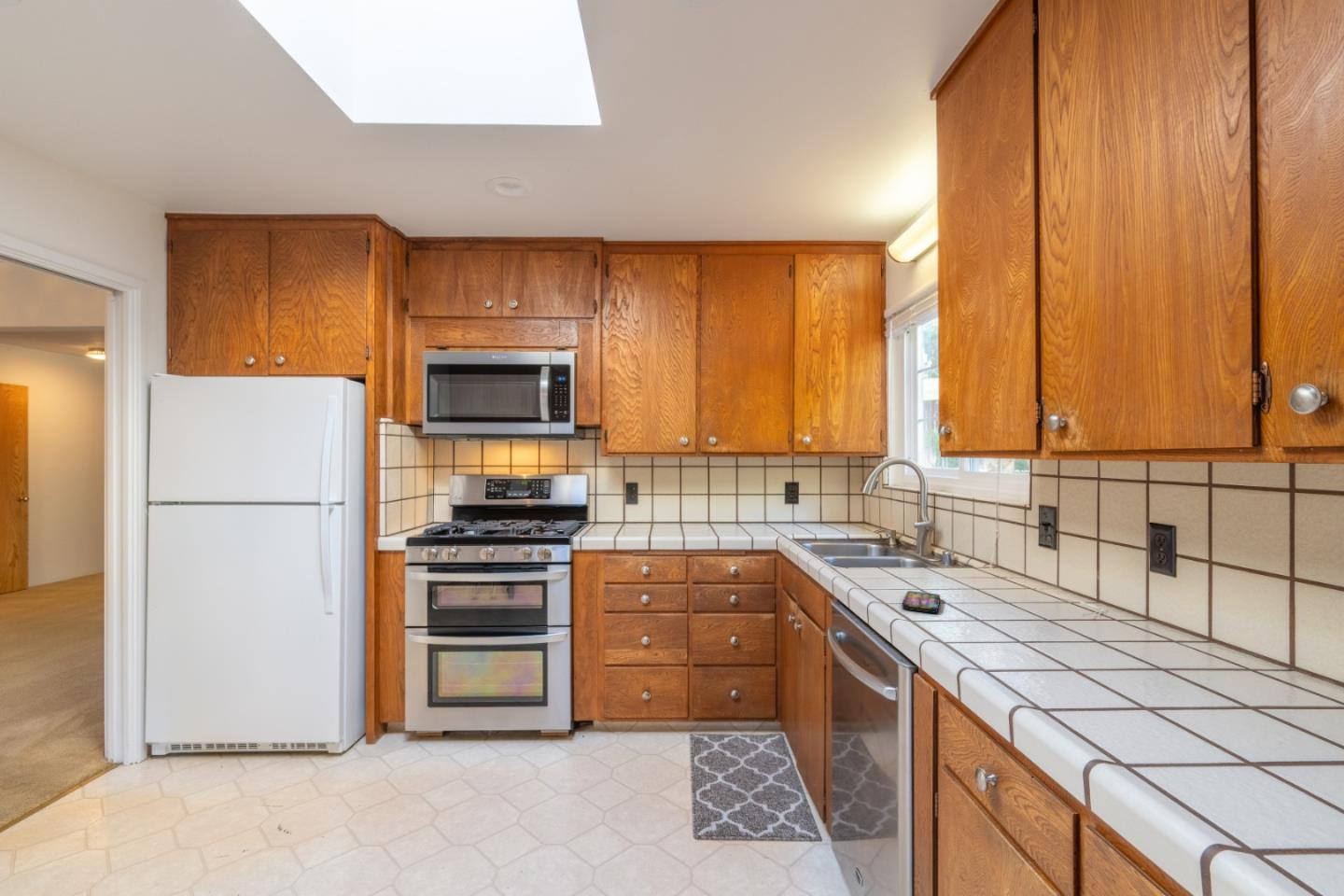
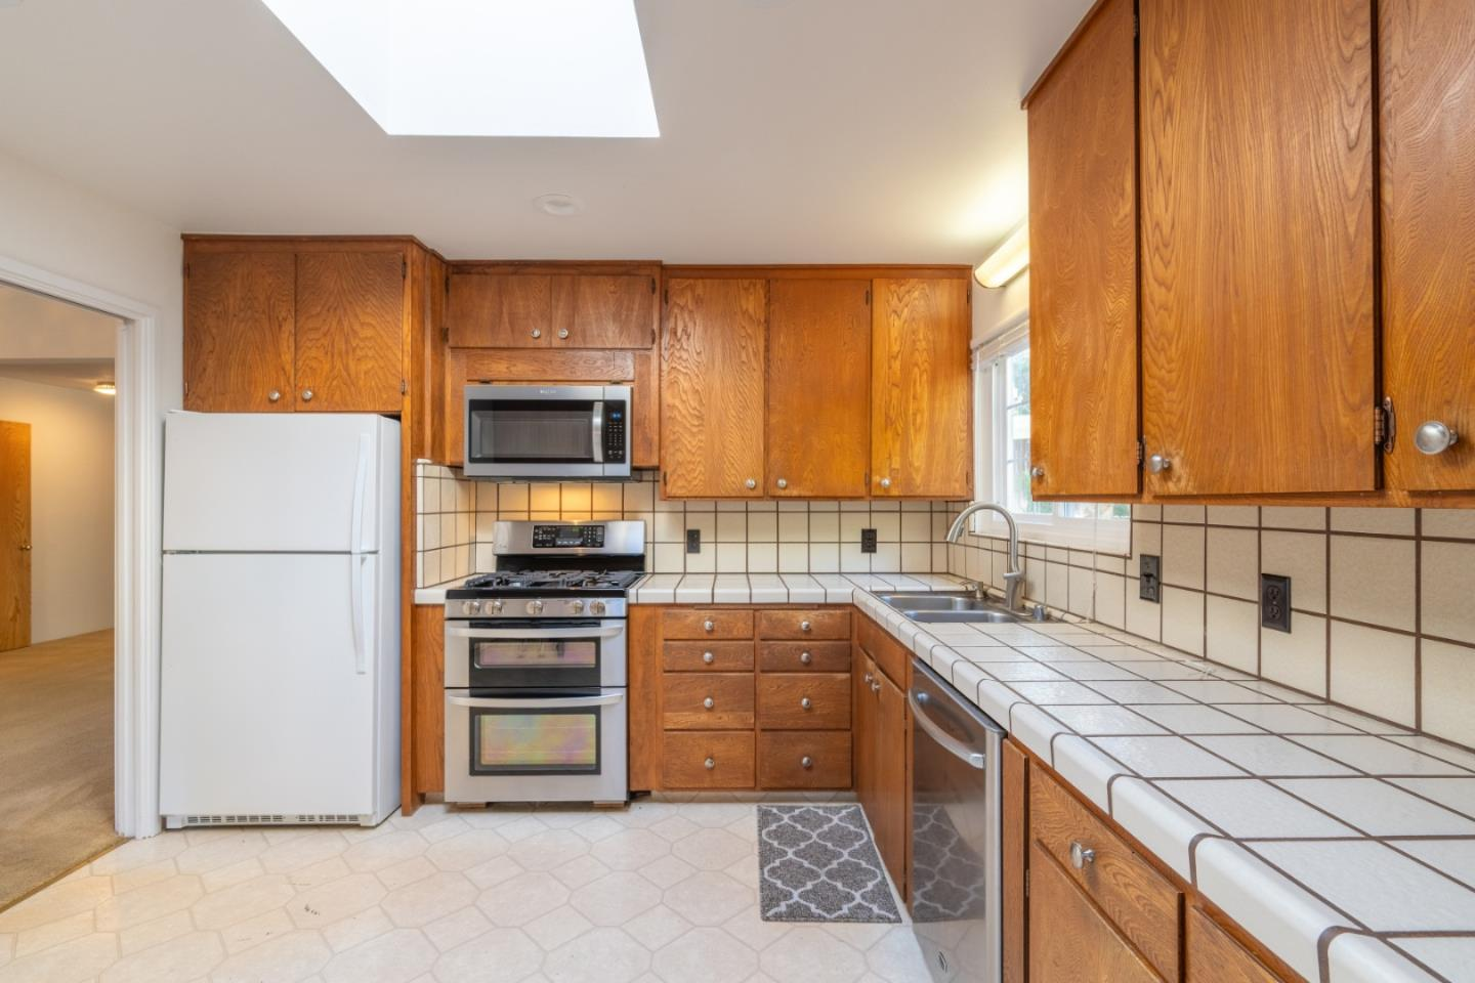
- smartphone (921, 601)
